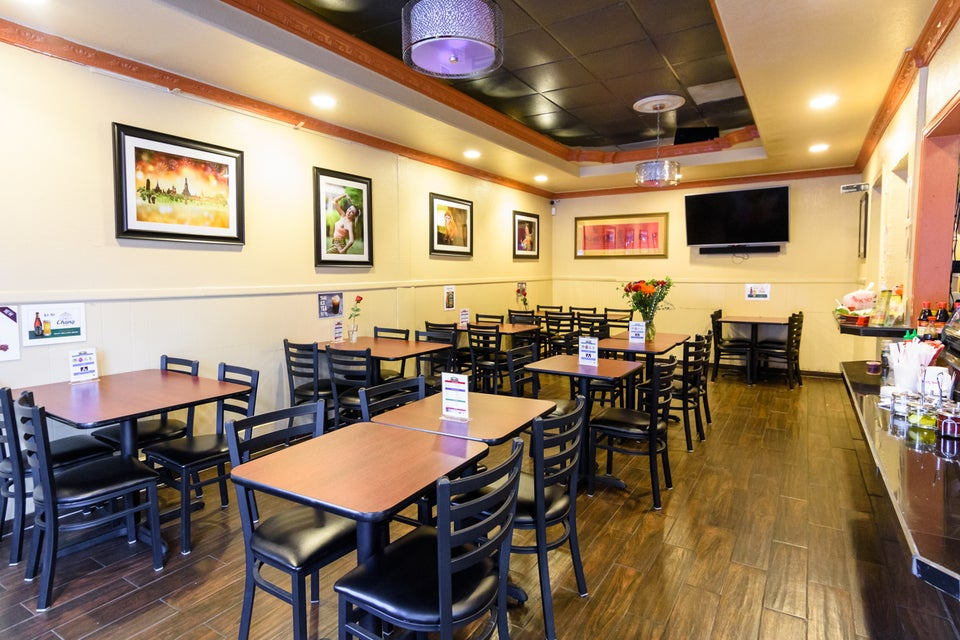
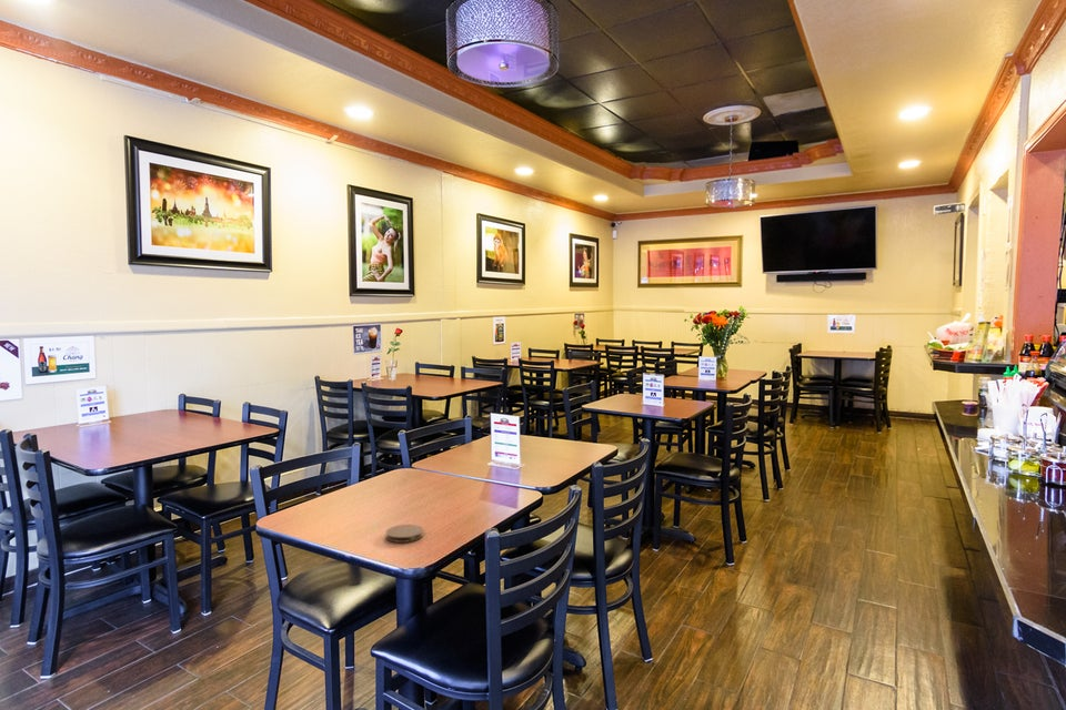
+ coaster (404, 532)
